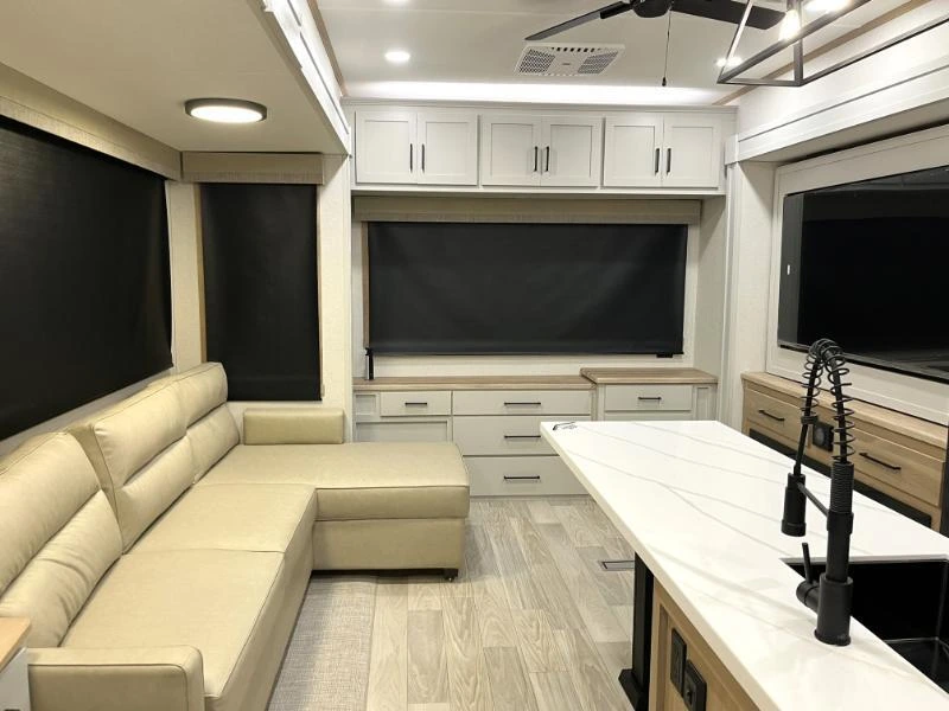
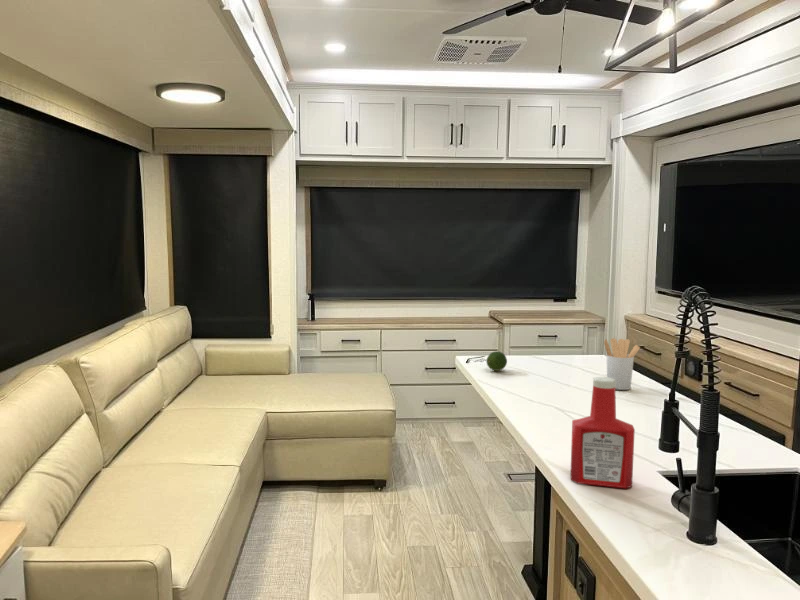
+ fruit (496, 361)
+ soap bottle (602, 430)
+ utensil holder (619, 362)
